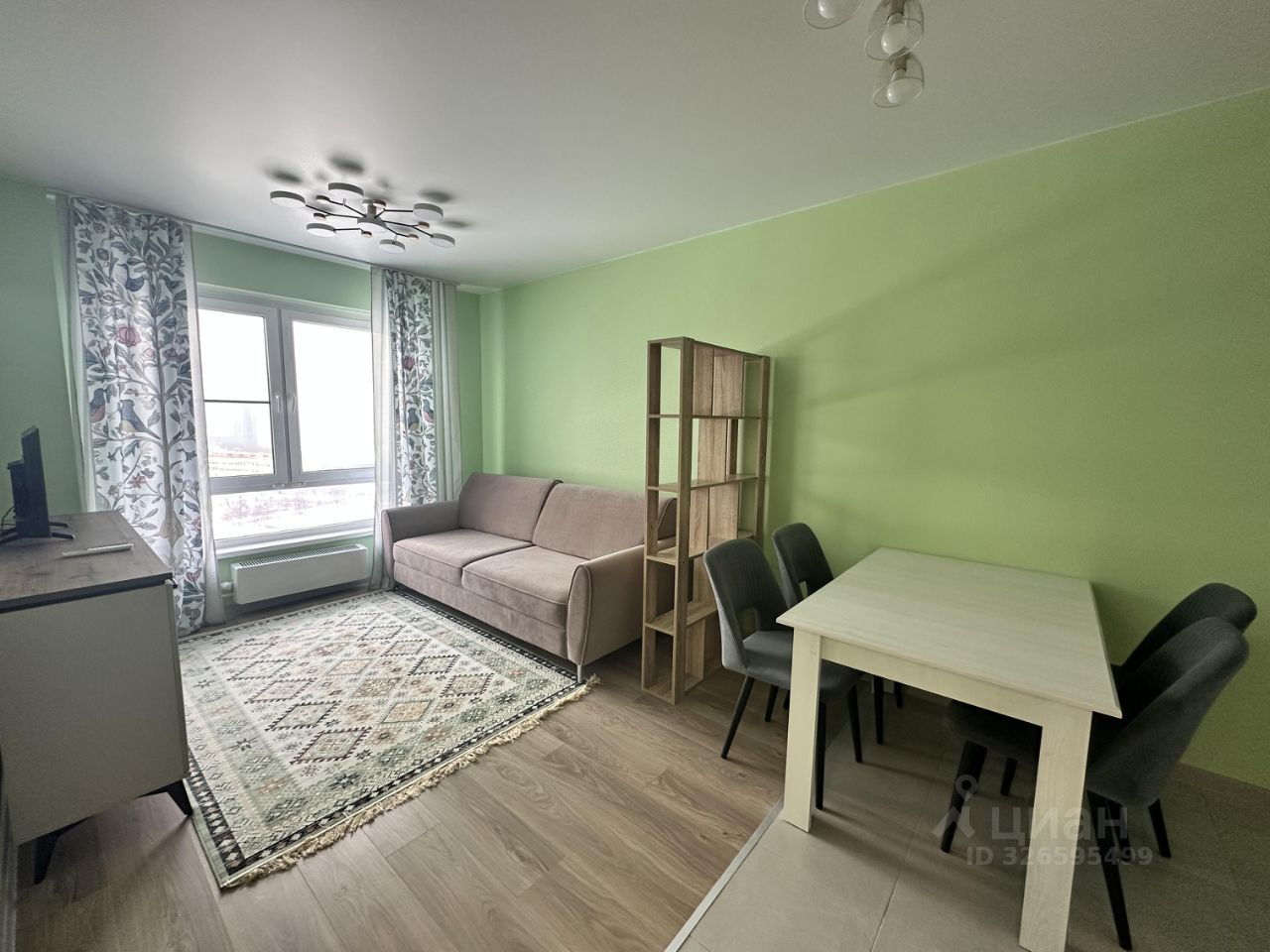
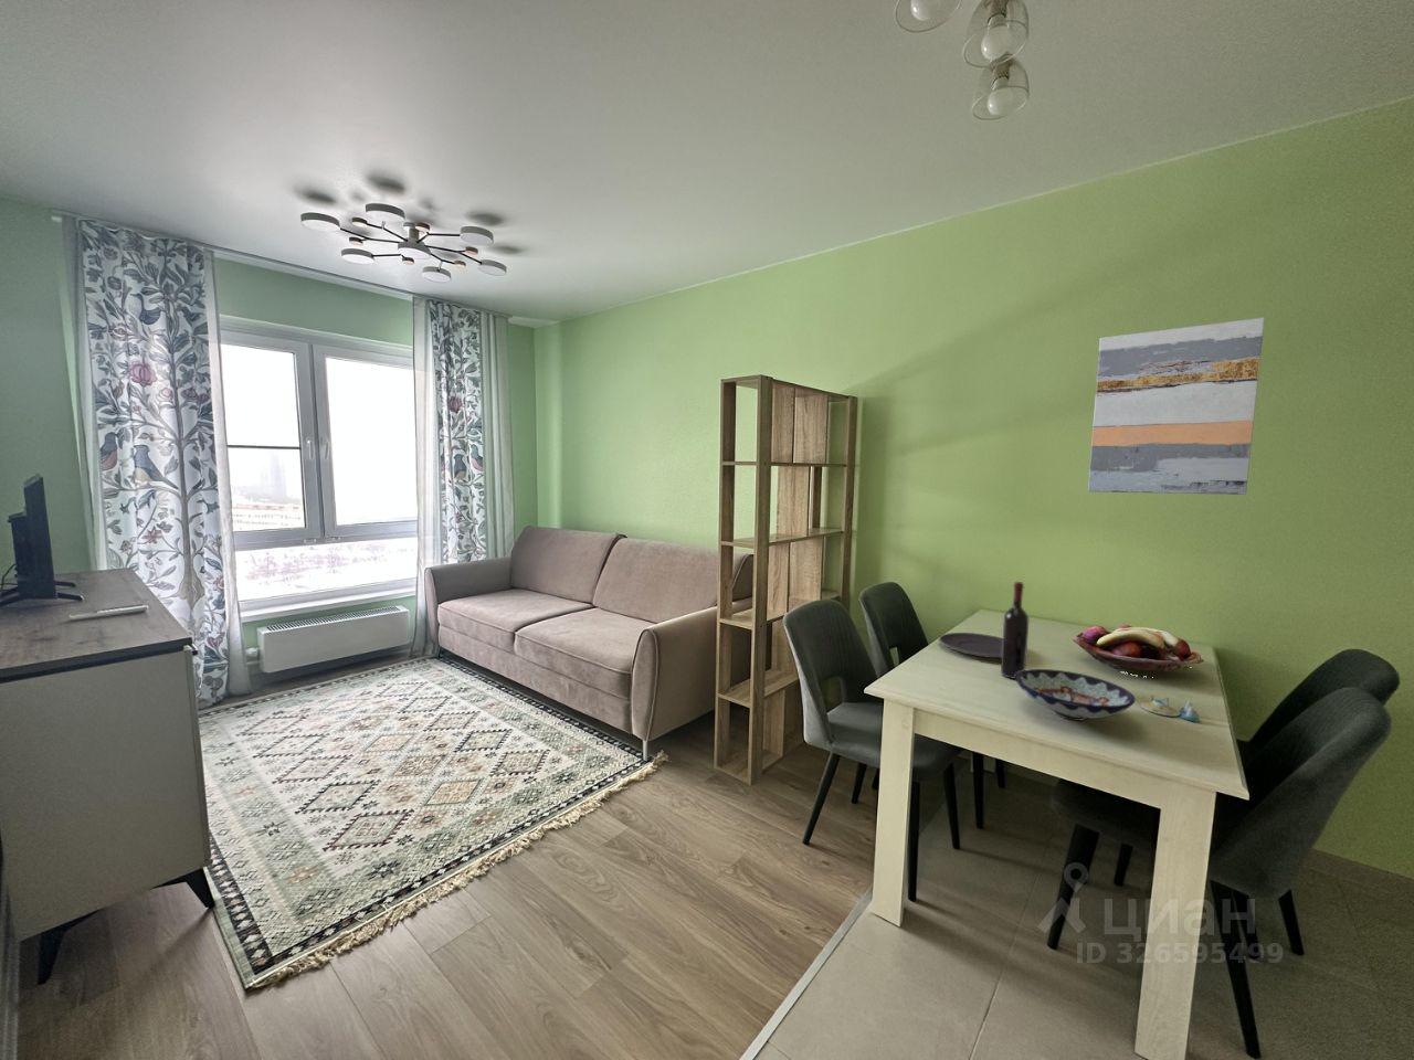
+ wall art (1168, 412)
+ salt and pepper shaker set (1169, 706)
+ fruit basket (1136, 646)
+ wine bottle (1015, 629)
+ plate (980, 646)
+ bowl (1070, 700)
